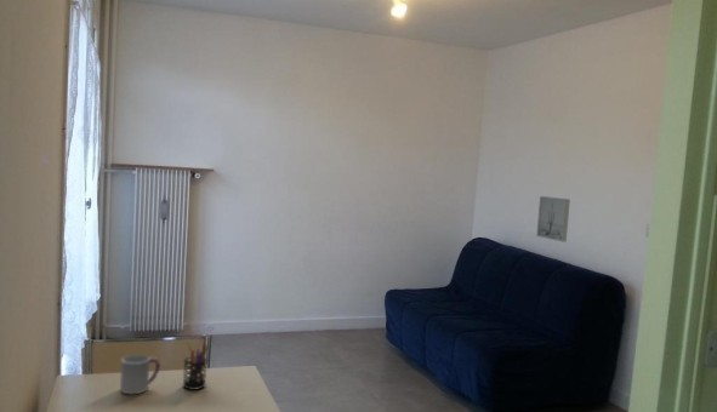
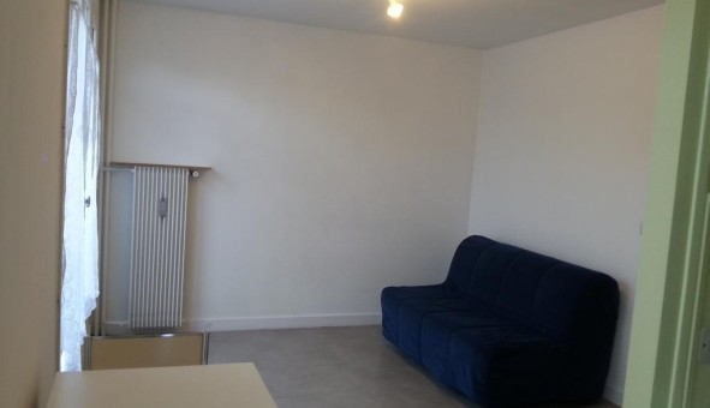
- wall art (552, 218)
- pen holder (198, 362)
- cup (141, 372)
